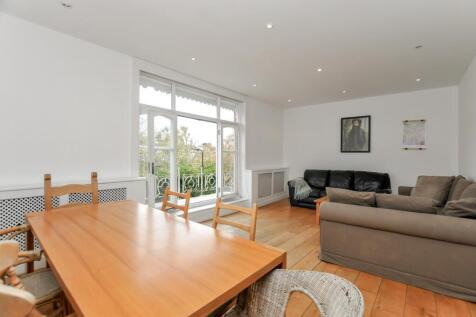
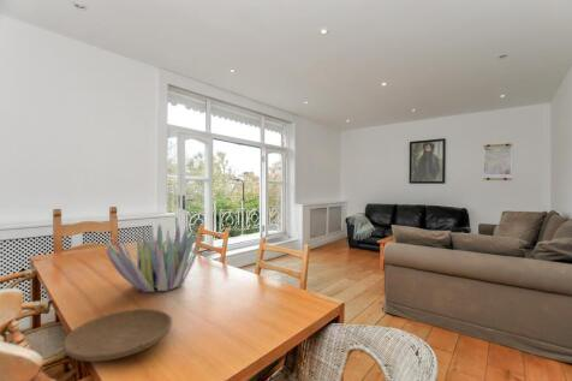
+ plant (153, 256)
+ plate (121, 335)
